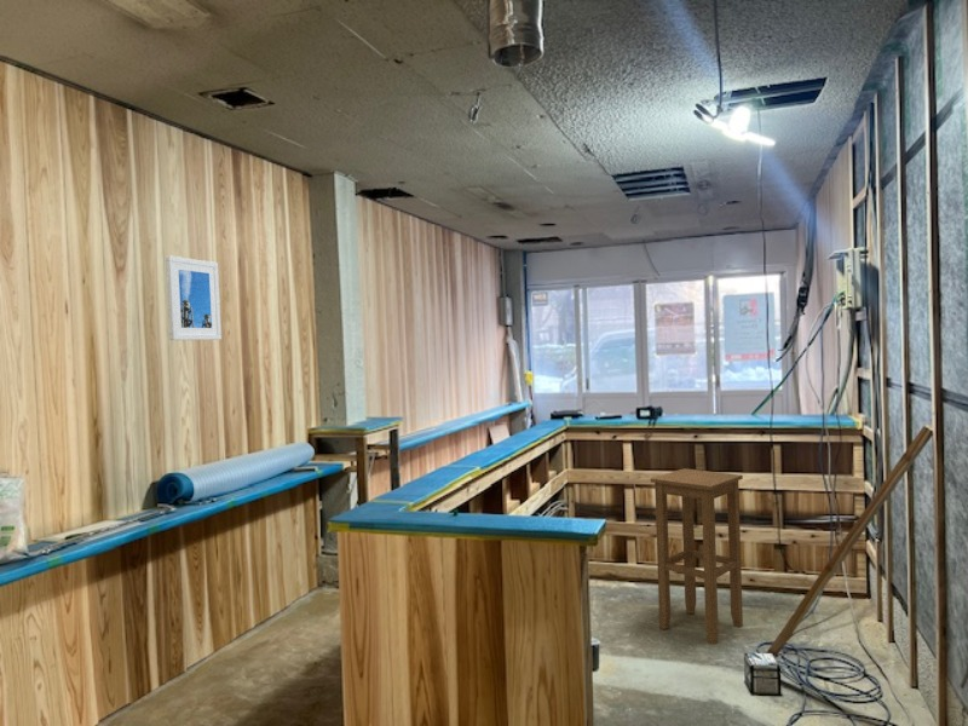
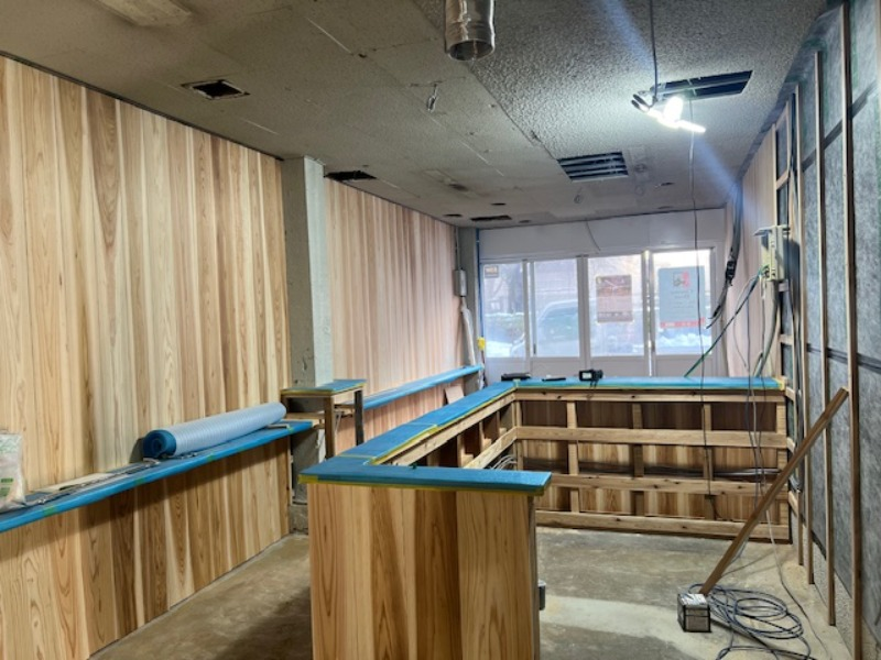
- stool (698, 552)
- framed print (194, 299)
